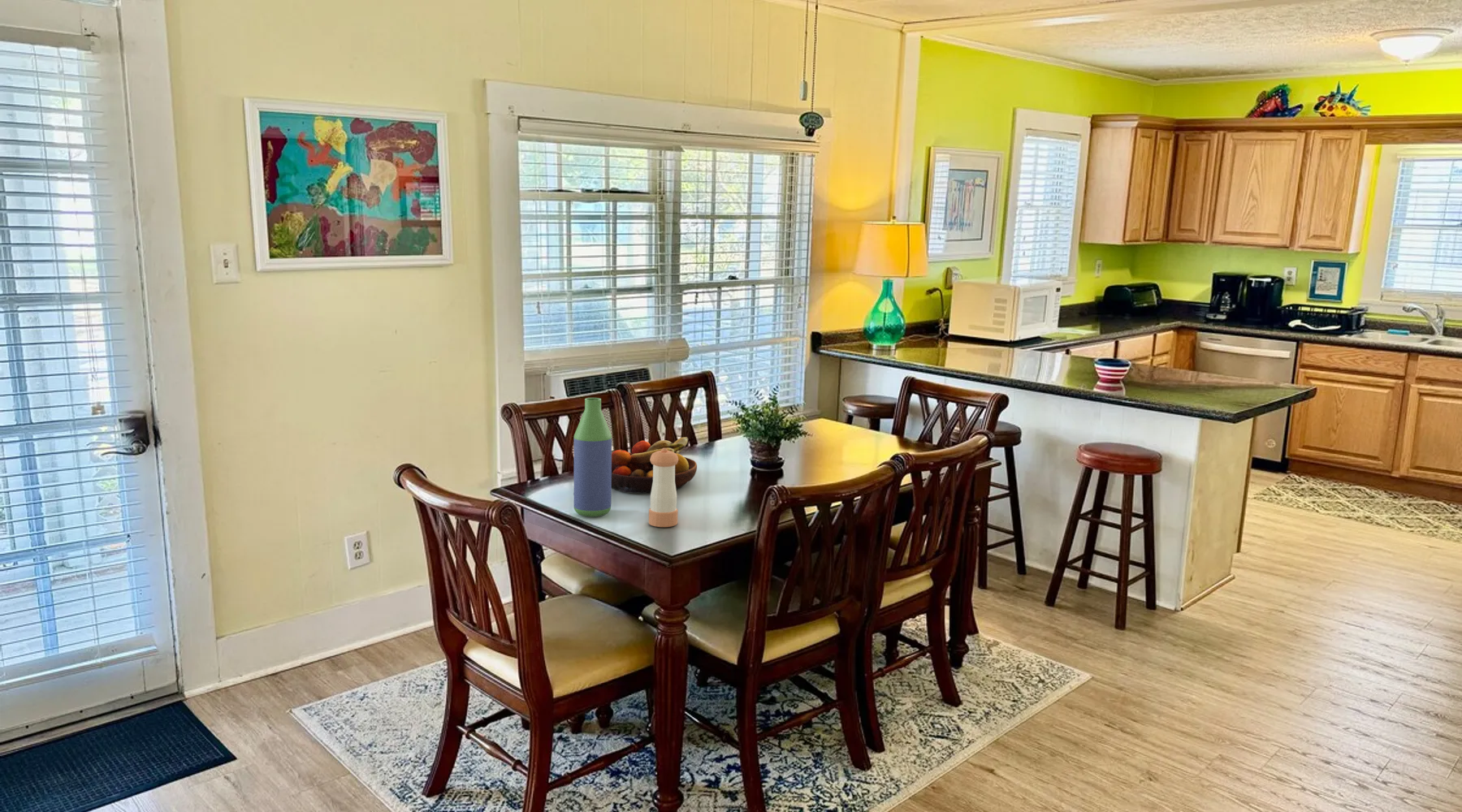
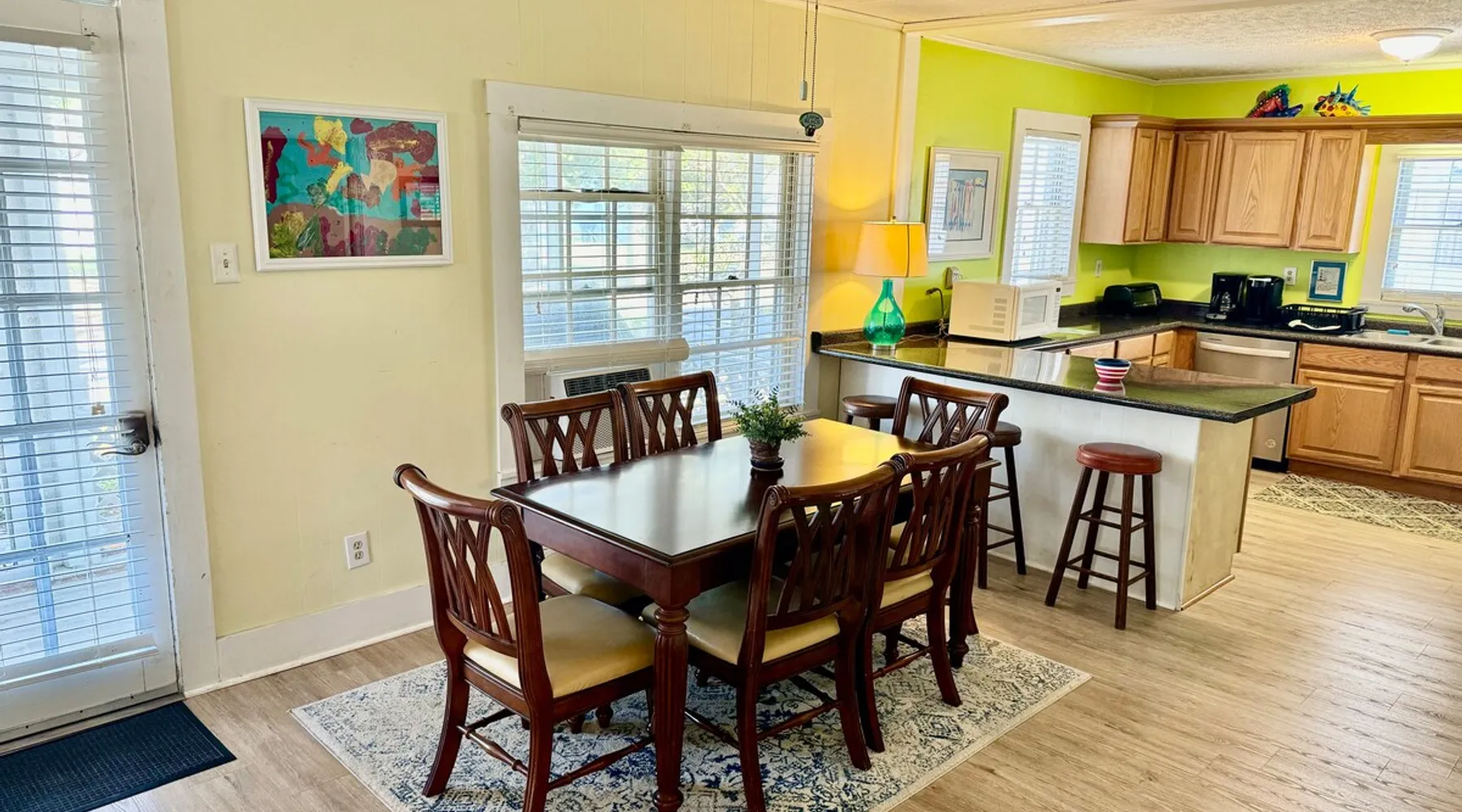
- bottle (592, 456)
- fruit bowl (647, 460)
- pepper shaker (664, 486)
